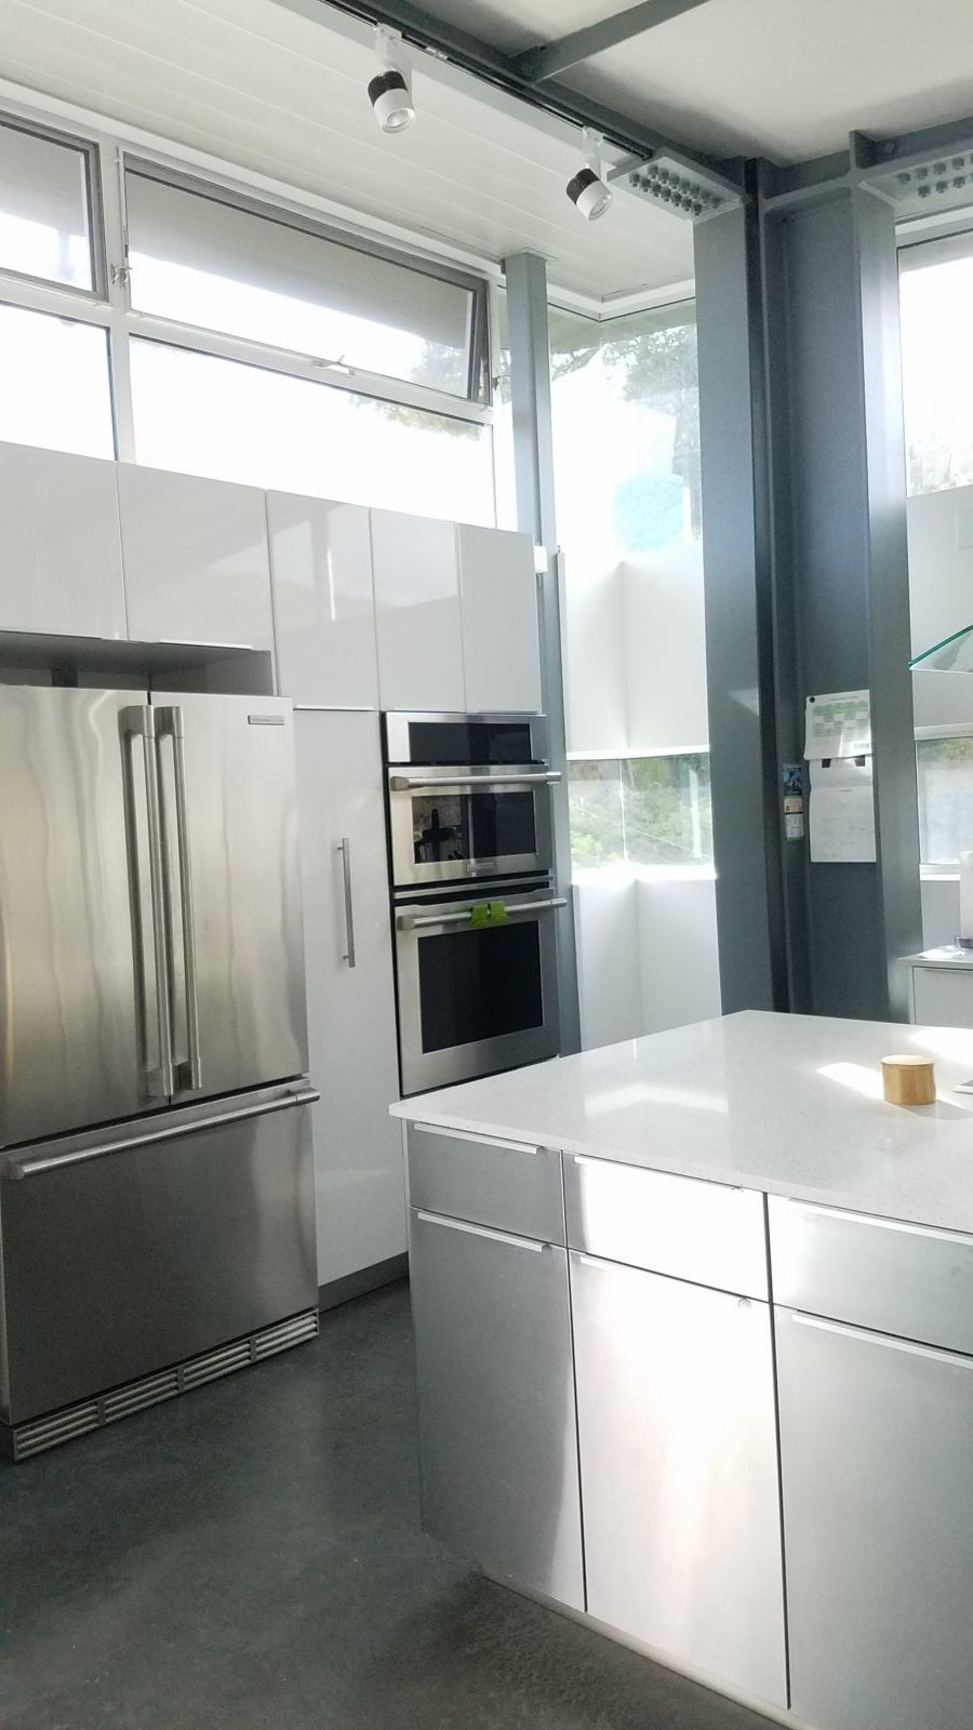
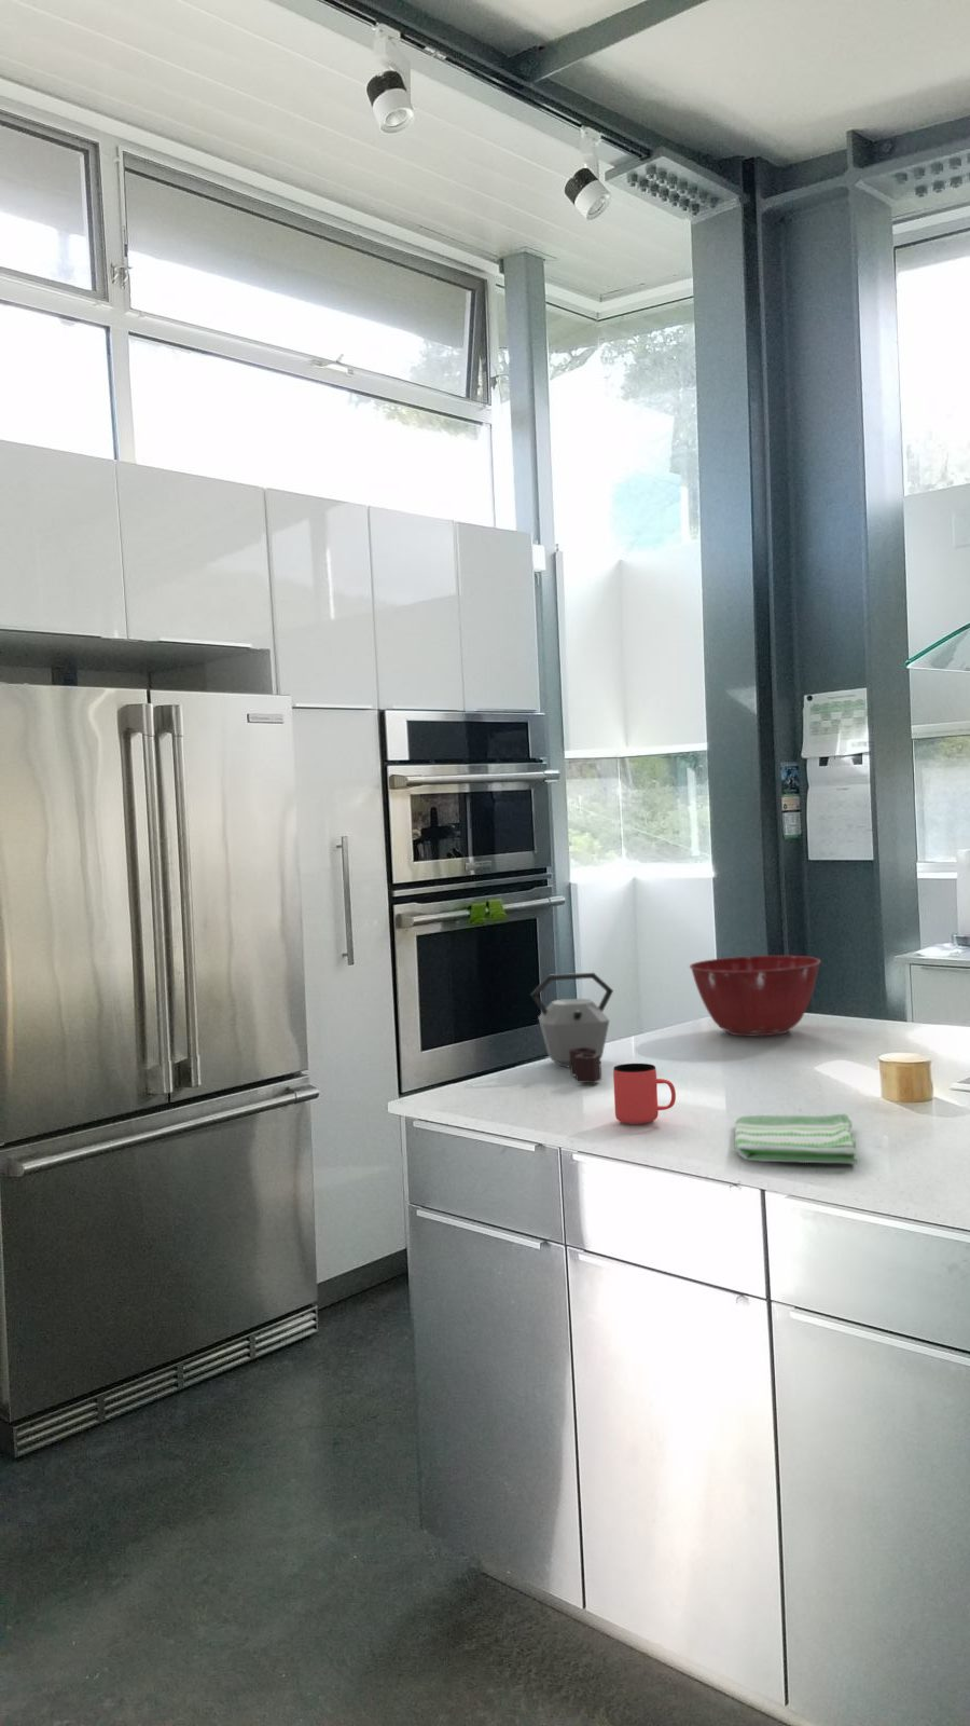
+ cup (644, 1094)
+ mixing bowl (756, 996)
+ dish towel (795, 1136)
+ kettle (578, 1024)
